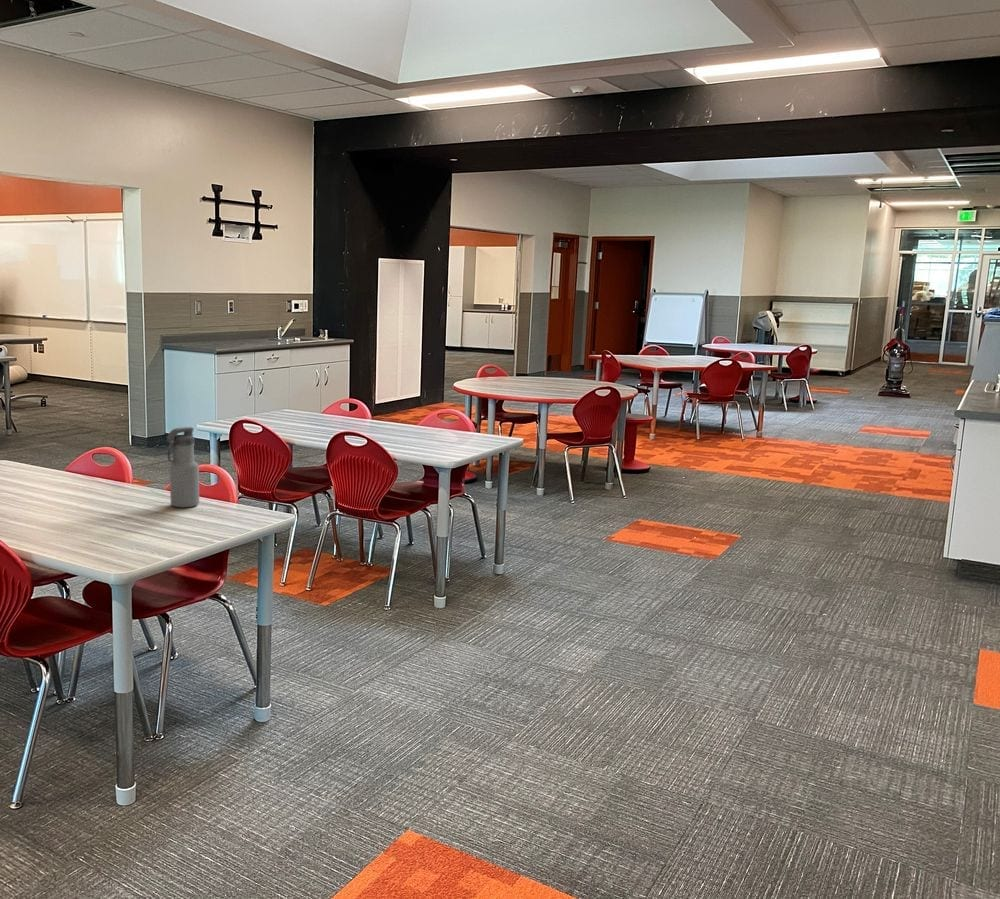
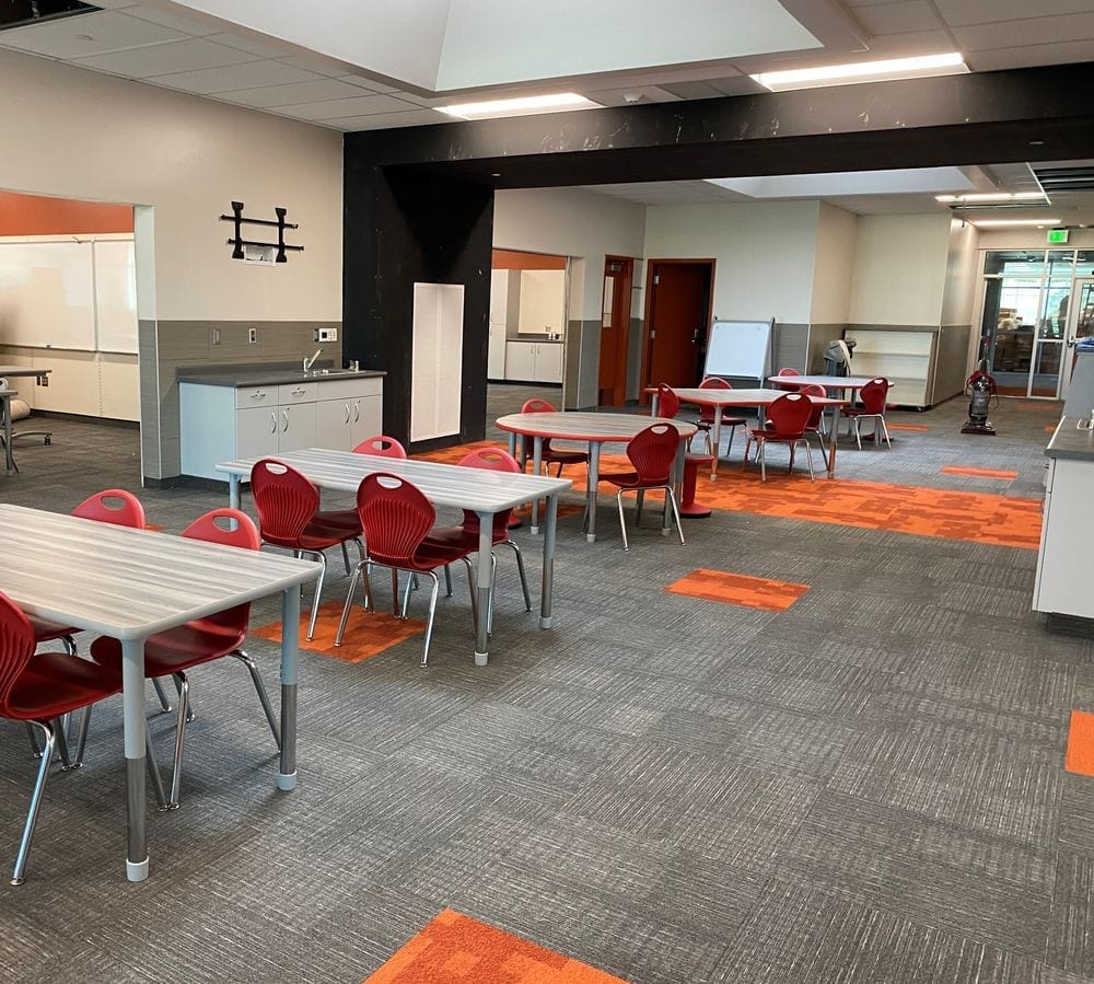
- water bottle (183, 466)
